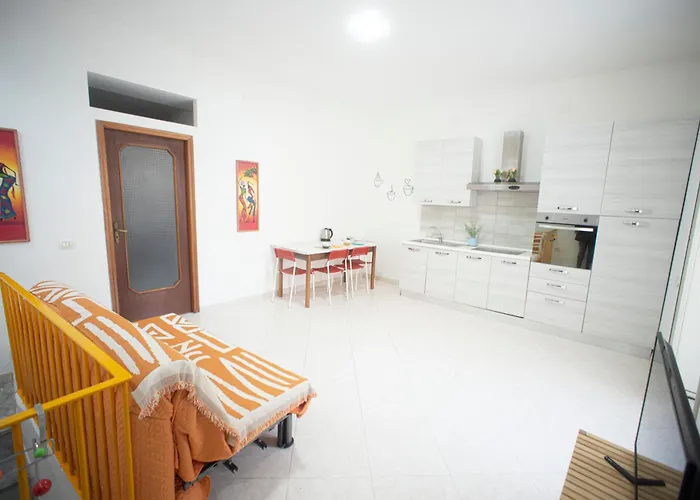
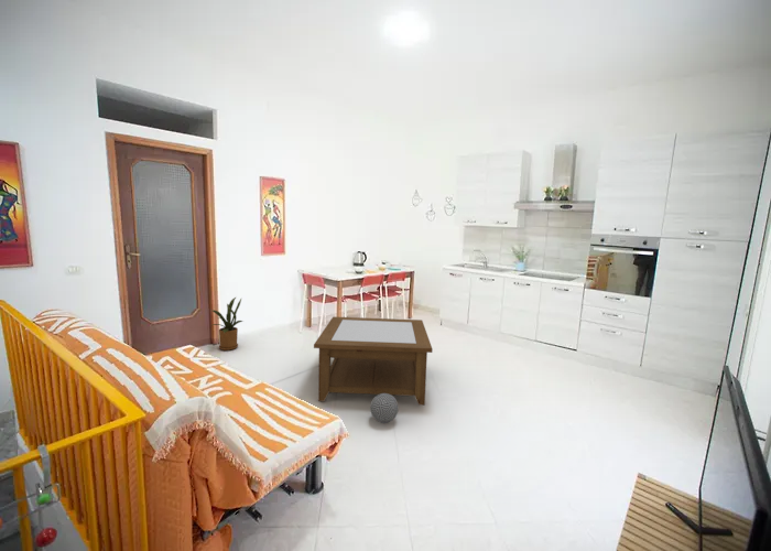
+ house plant (225, 323)
+ coffee table (374, 356)
+ decorative ball (383, 408)
